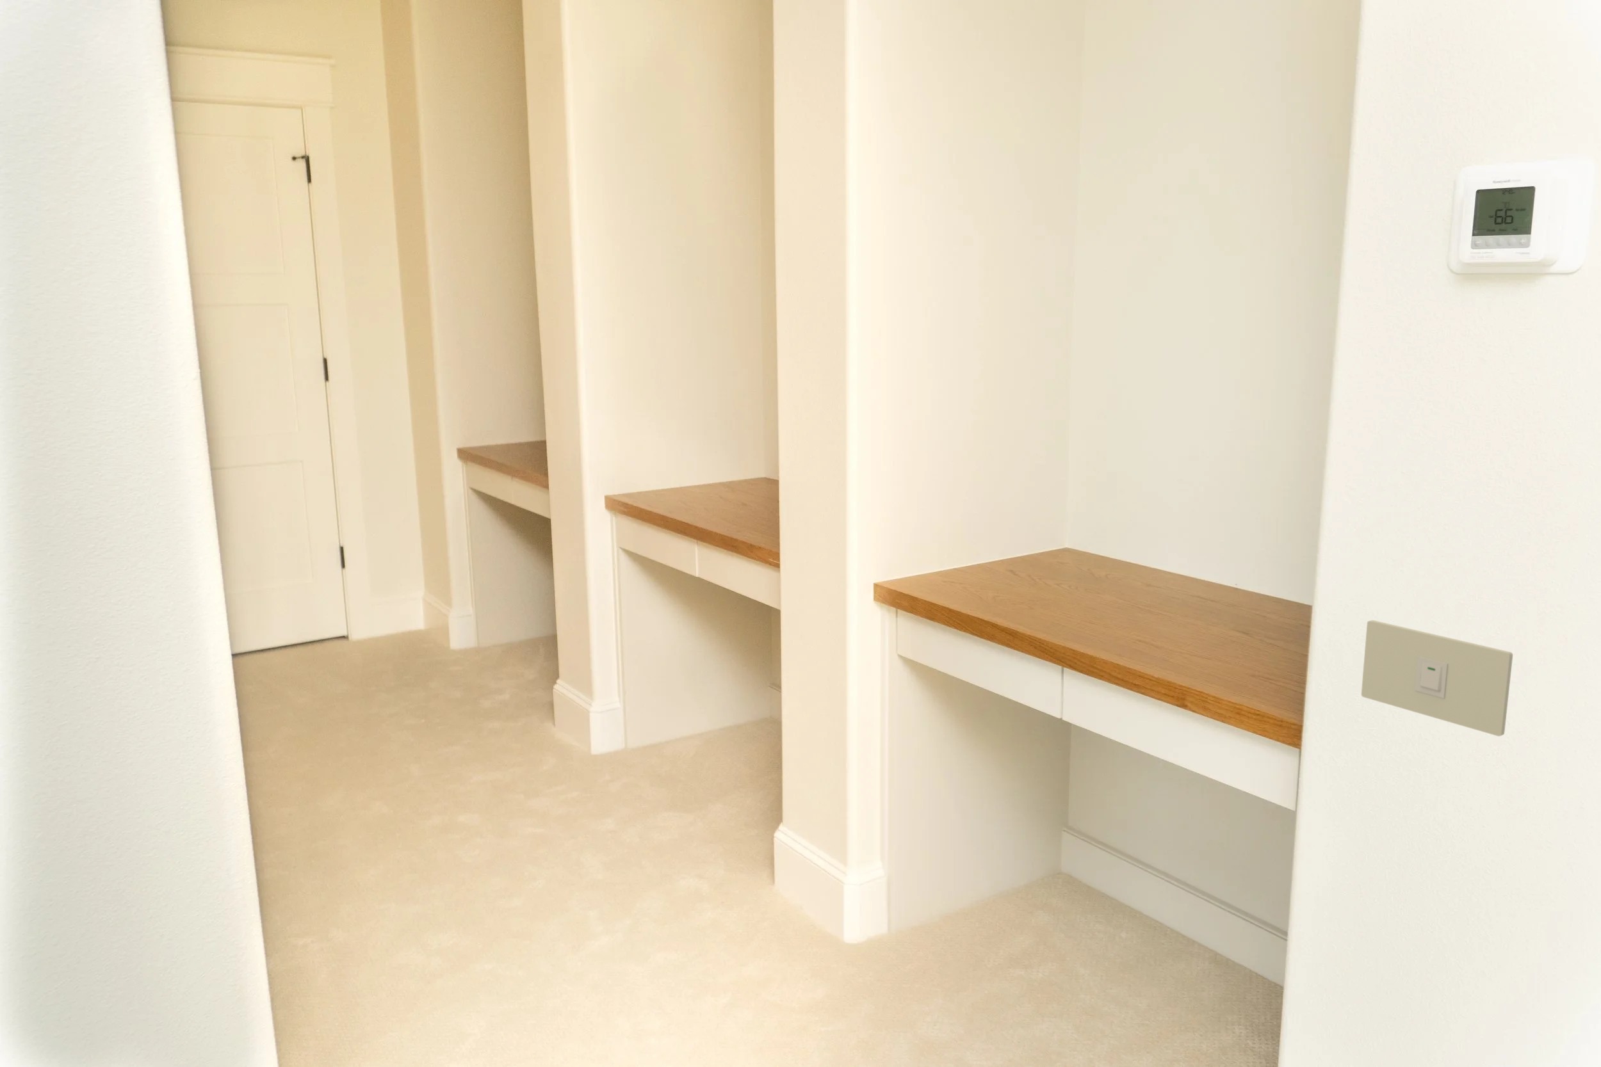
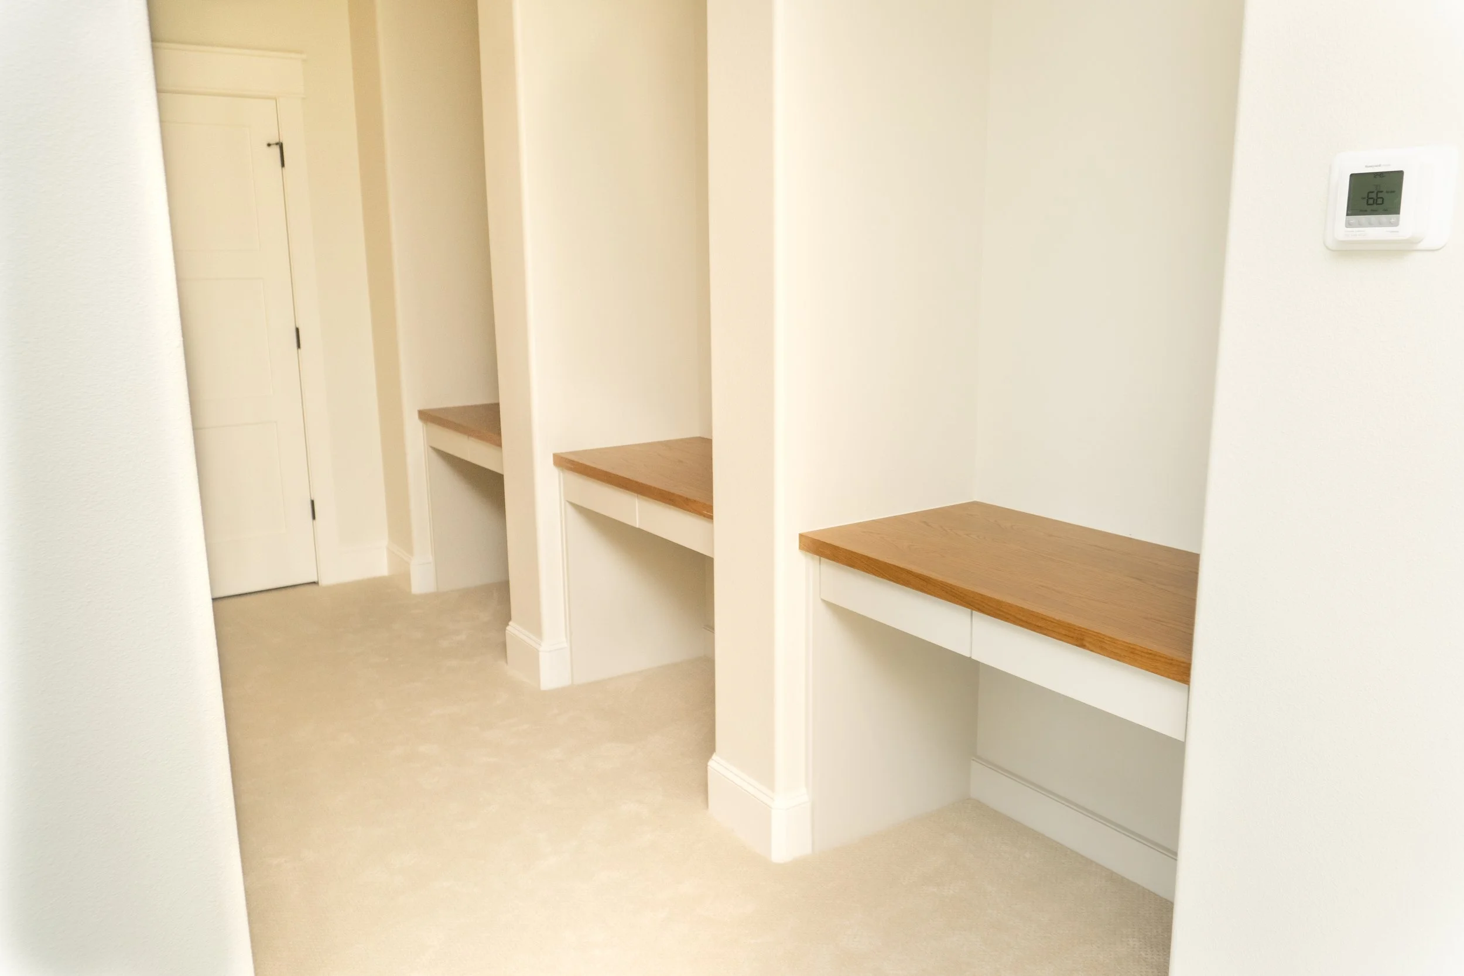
- light switch (1432, 676)
